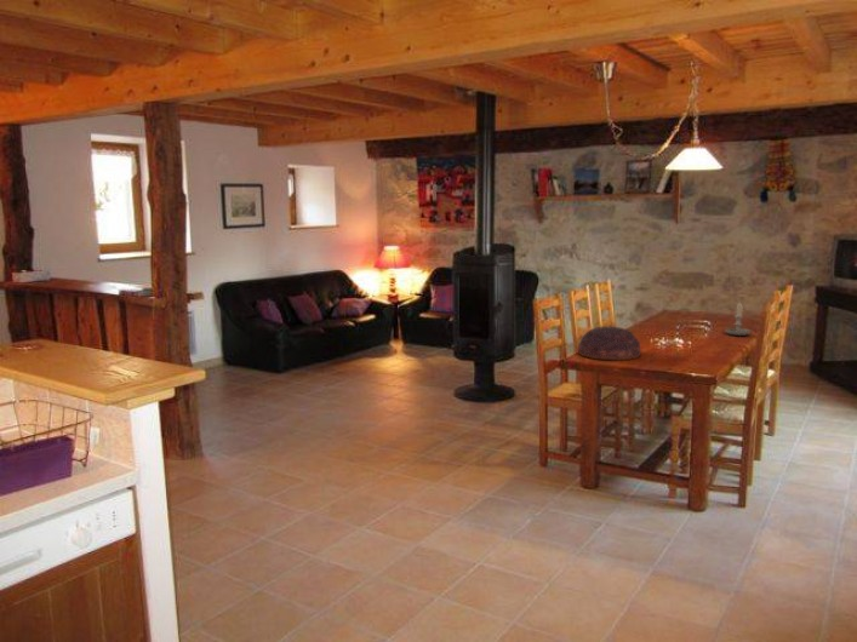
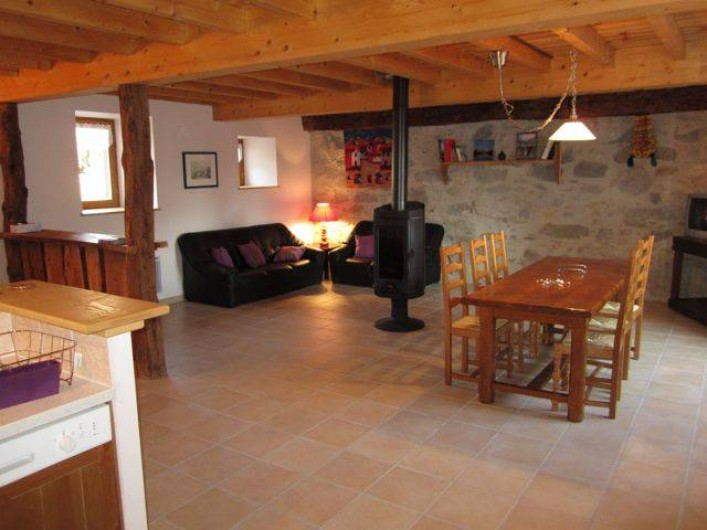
- candle (738, 317)
- bowl (609, 340)
